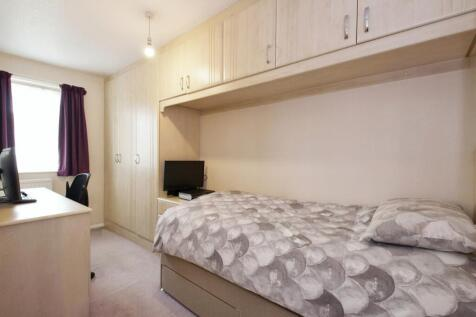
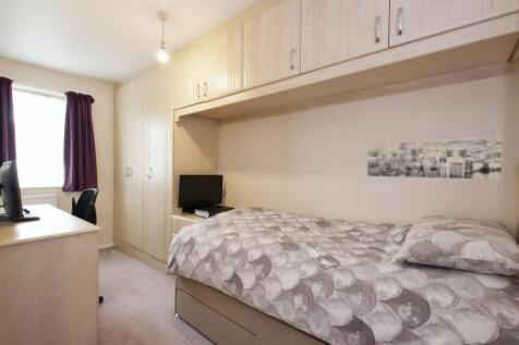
+ wall art (425, 159)
